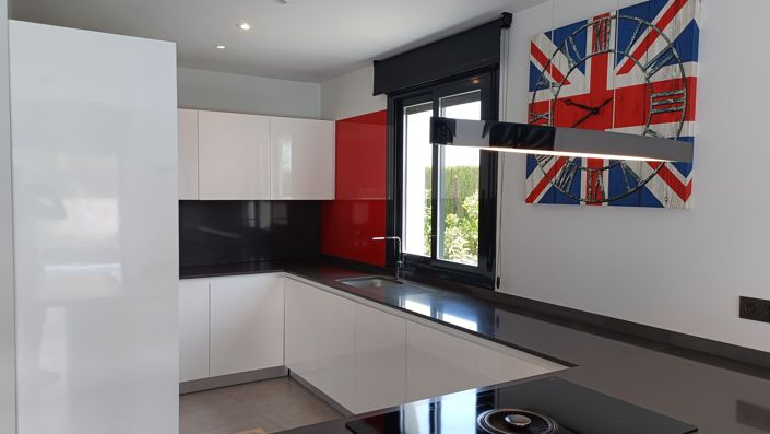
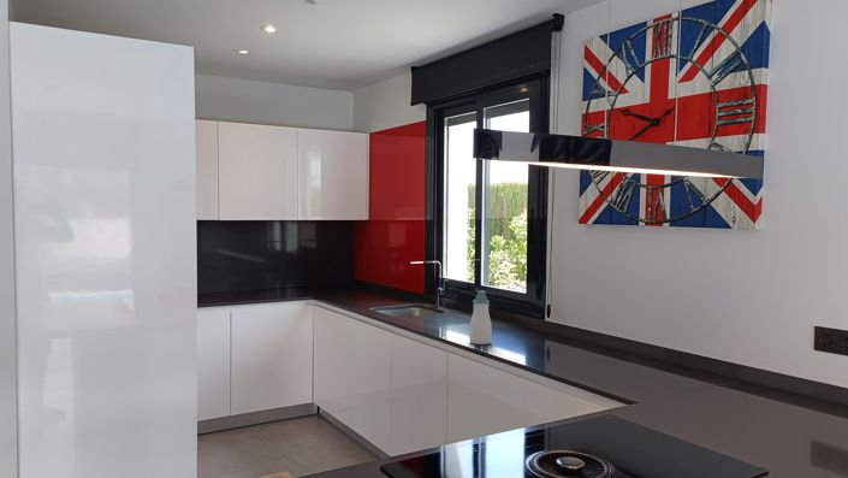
+ soap bottle (480, 317)
